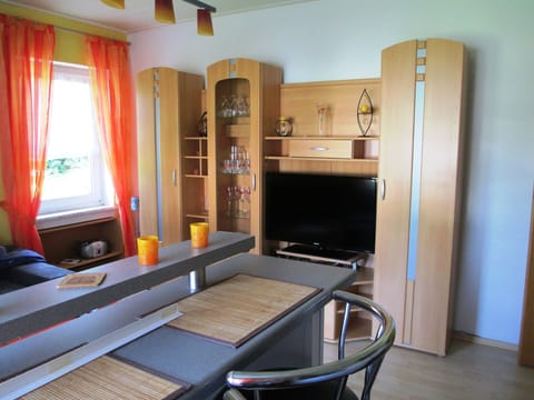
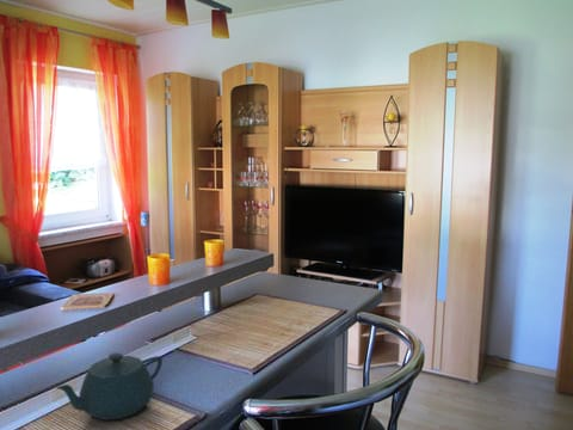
+ teapot (113, 382)
